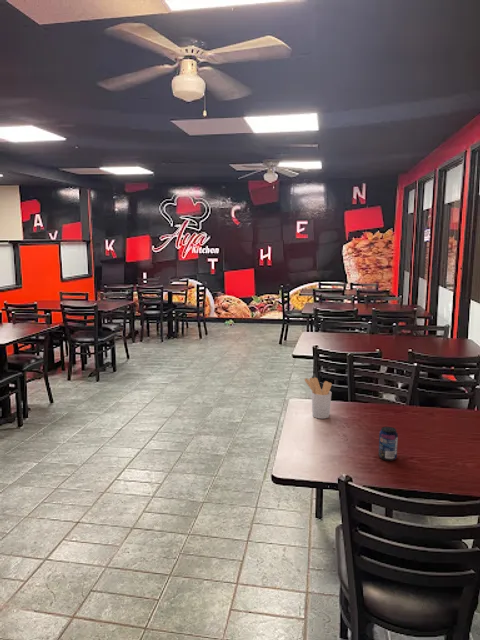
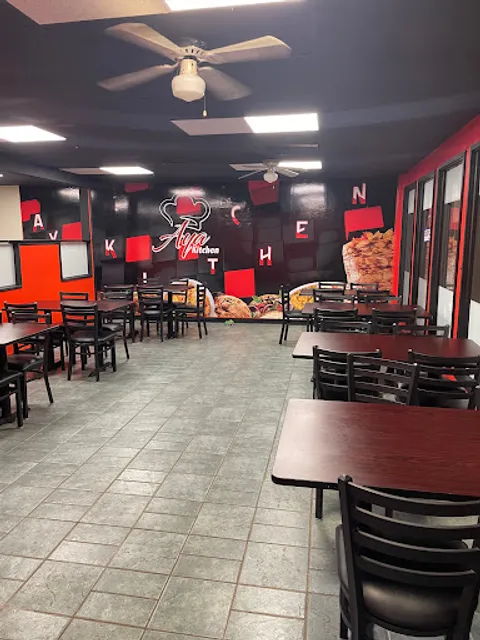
- beverage can (388, 443)
- utensil holder (317, 396)
